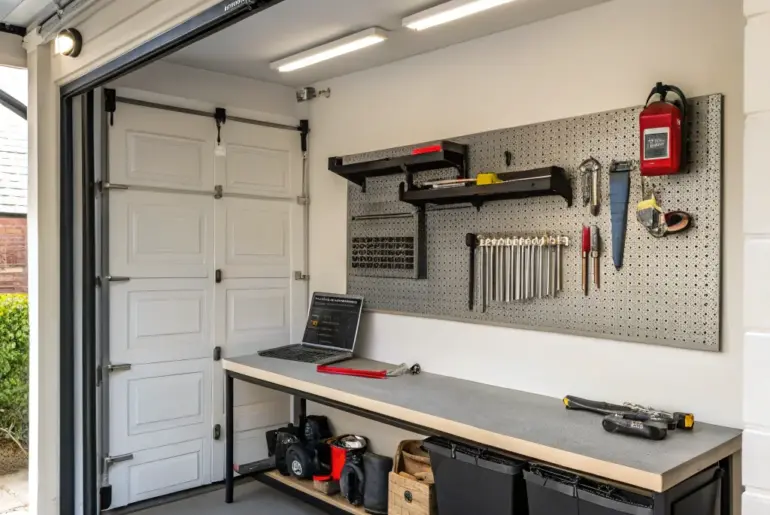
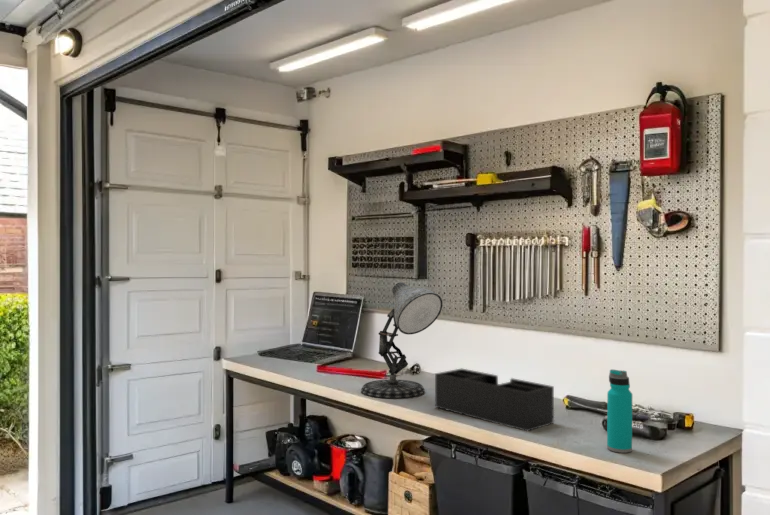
+ desk lamp (397, 335)
+ desk organizer (491, 397)
+ water bottle (619, 409)
